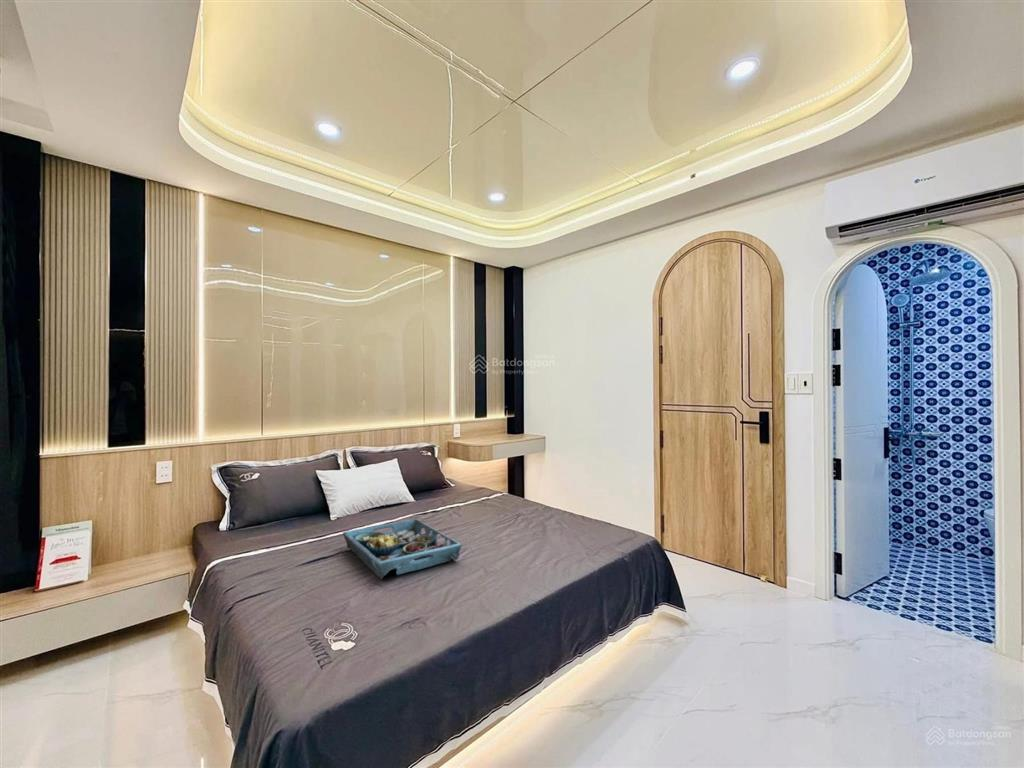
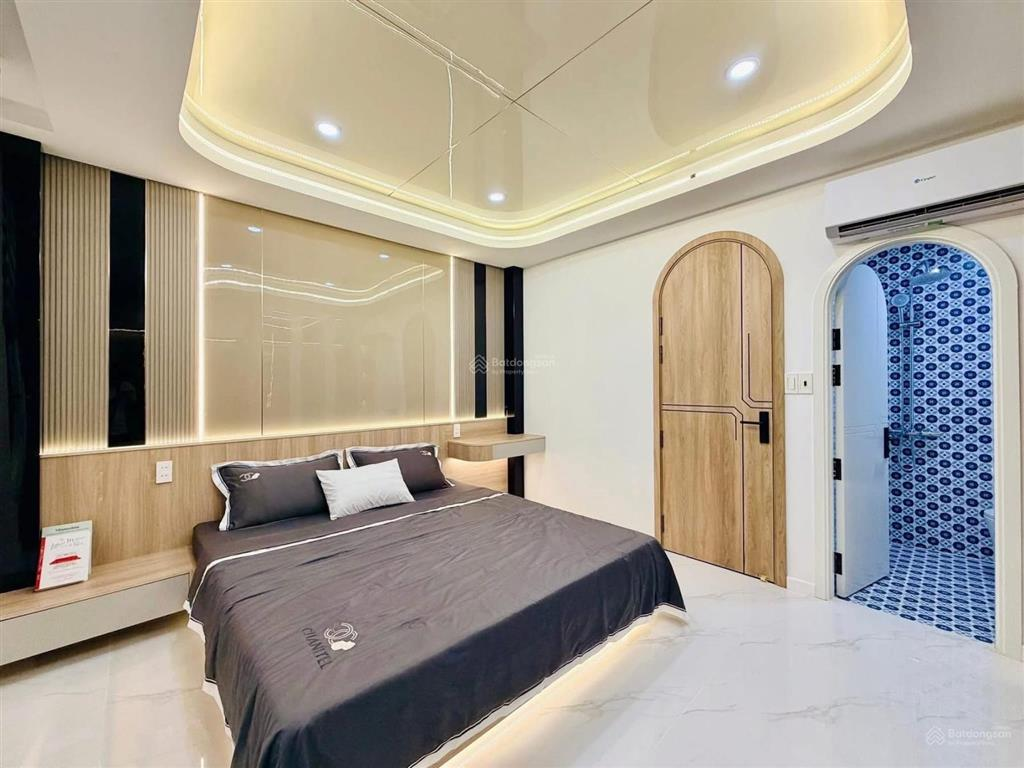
- serving tray (399, 544)
